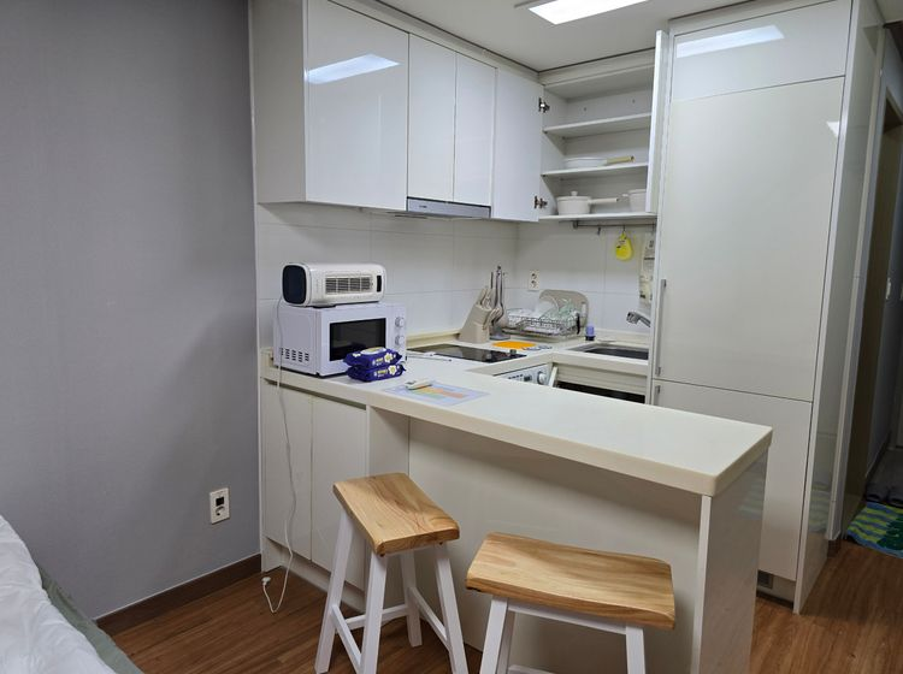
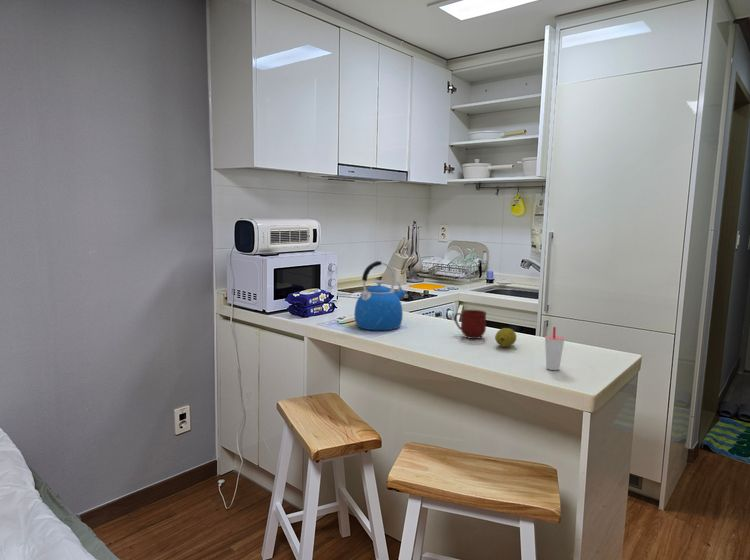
+ fruit (506, 337)
+ mug (469, 323)
+ cup (554, 347)
+ kettle (383, 293)
